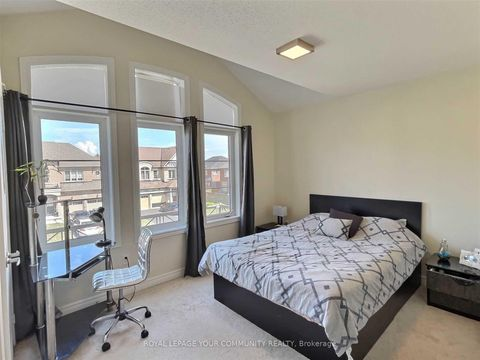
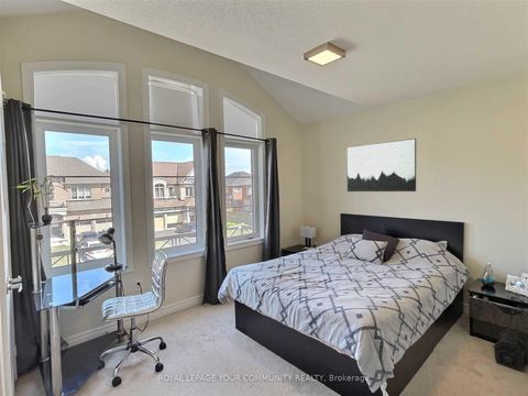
+ wall art (378, 167)
+ treasure chest (513, 348)
